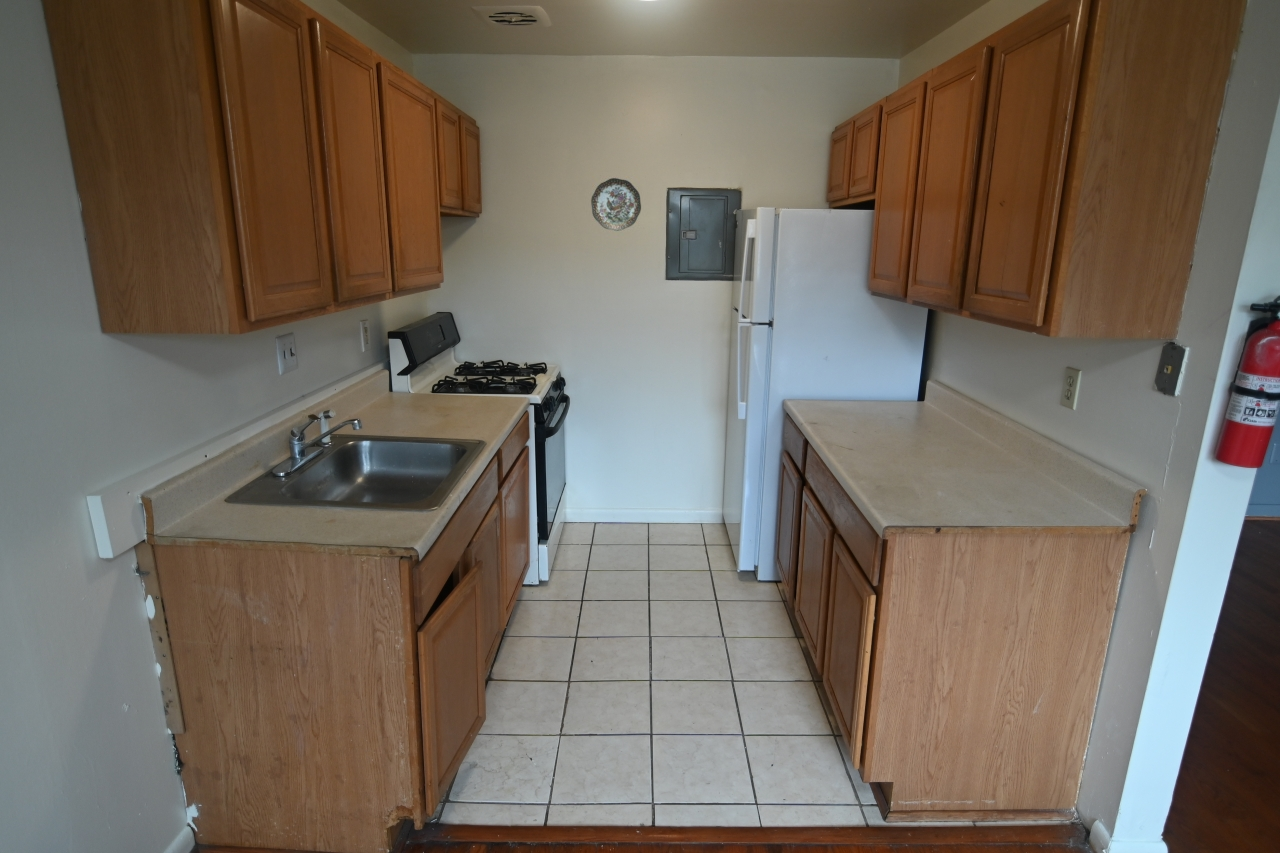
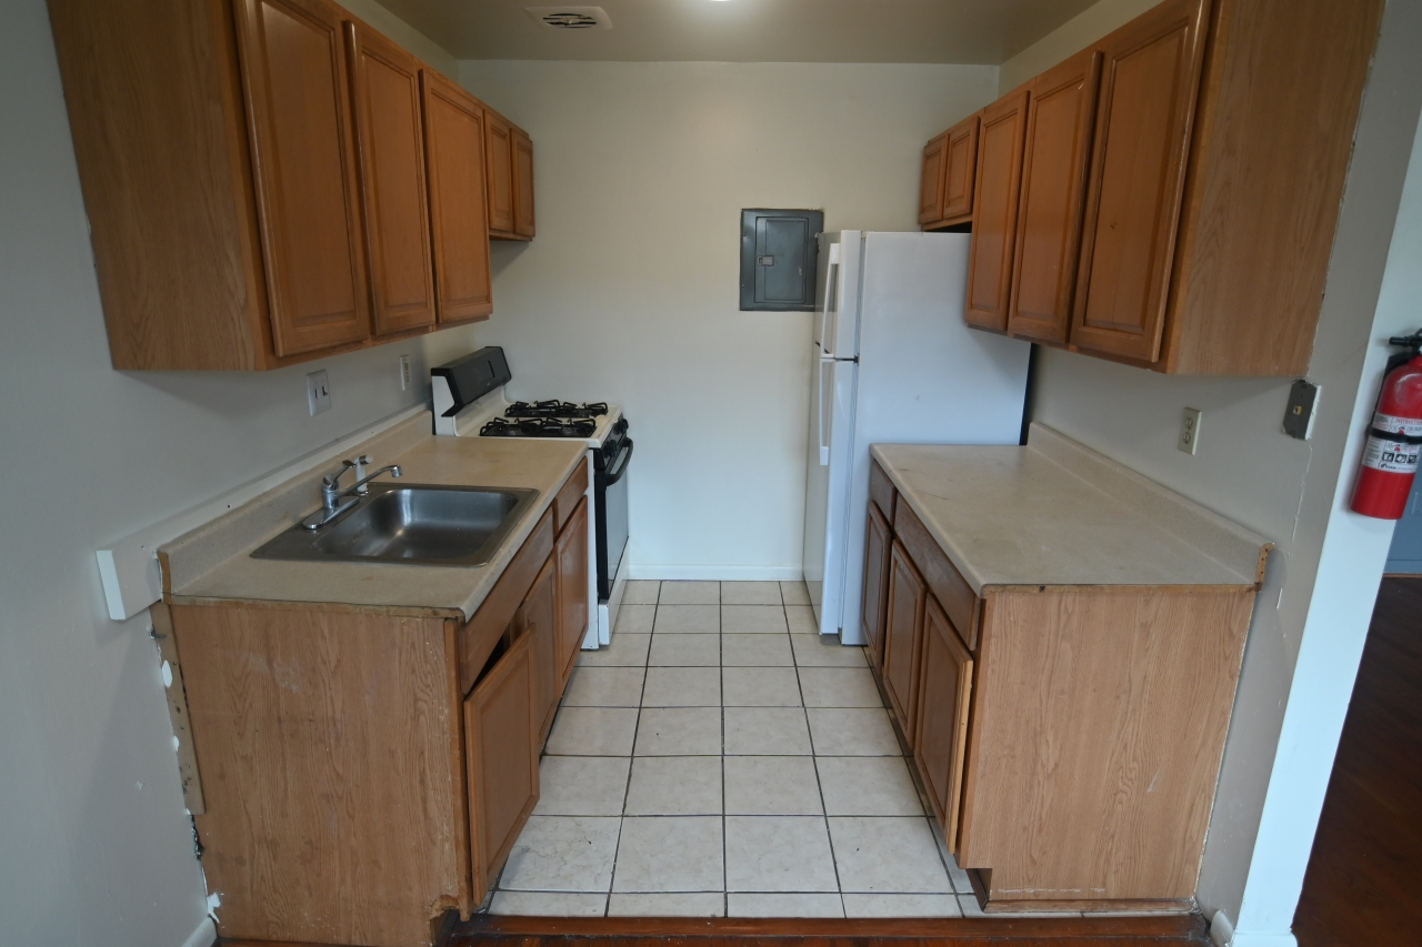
- decorative plate (616, 204)
